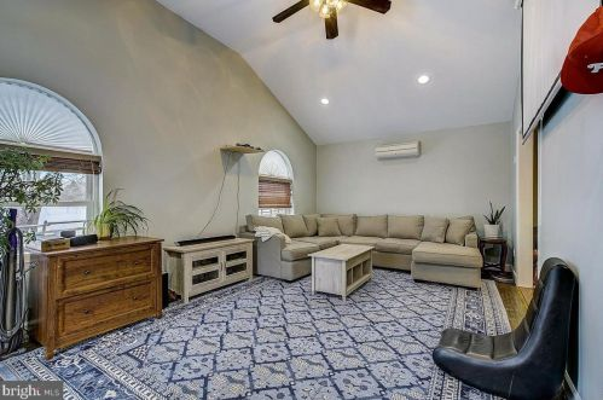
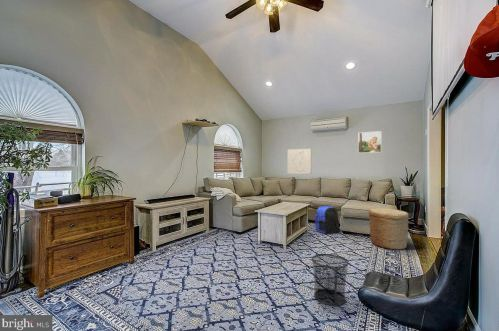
+ wall art (299, 161)
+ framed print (369, 142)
+ backpack (325, 218)
+ basket (387, 227)
+ waste bin (329, 278)
